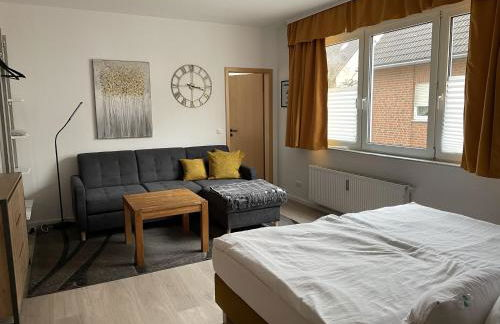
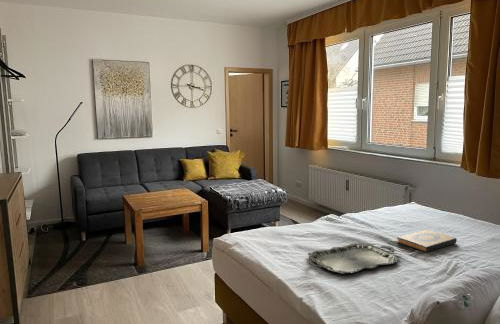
+ serving tray (352, 256)
+ hardback book (426, 240)
